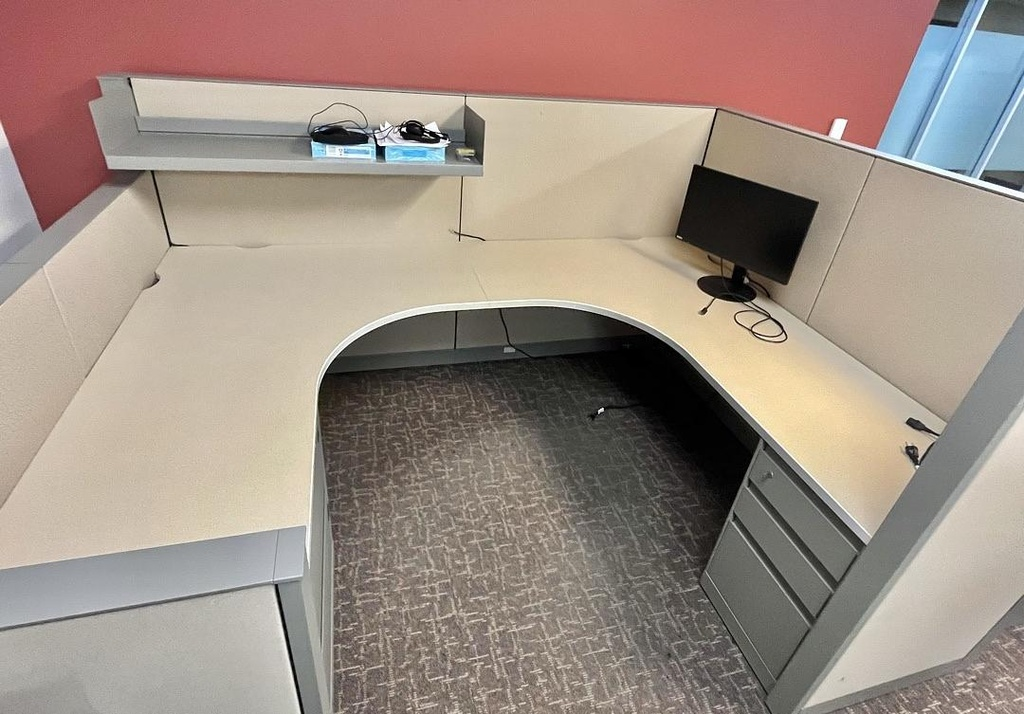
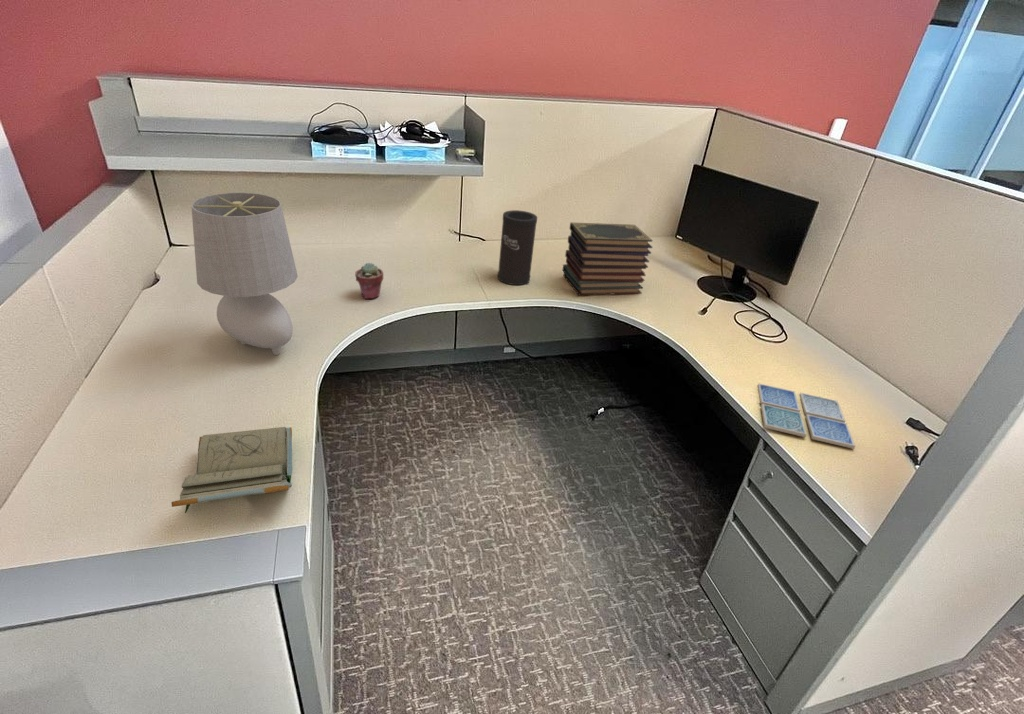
+ table lamp (250, 278)
+ potted succulent (369, 279)
+ drink coaster (804, 413)
+ book stack (605, 258)
+ speaker (516, 248)
+ book (238, 466)
